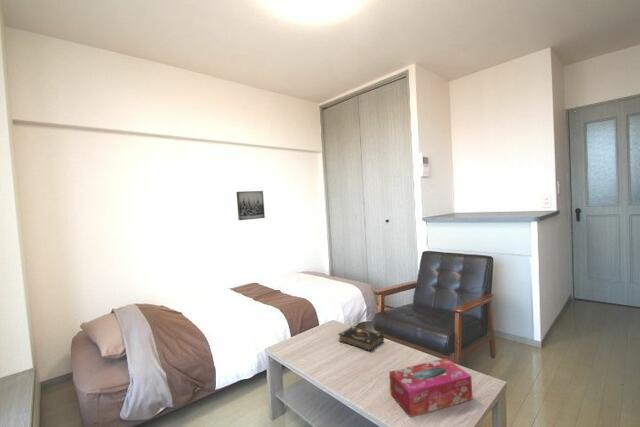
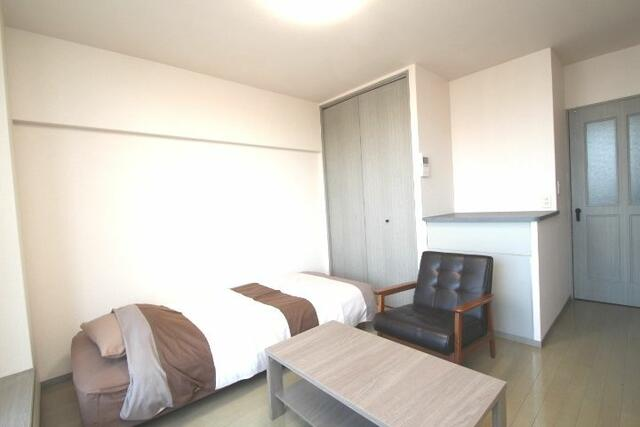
- book (359, 336)
- wall art (251, 205)
- tissue box (429, 385)
